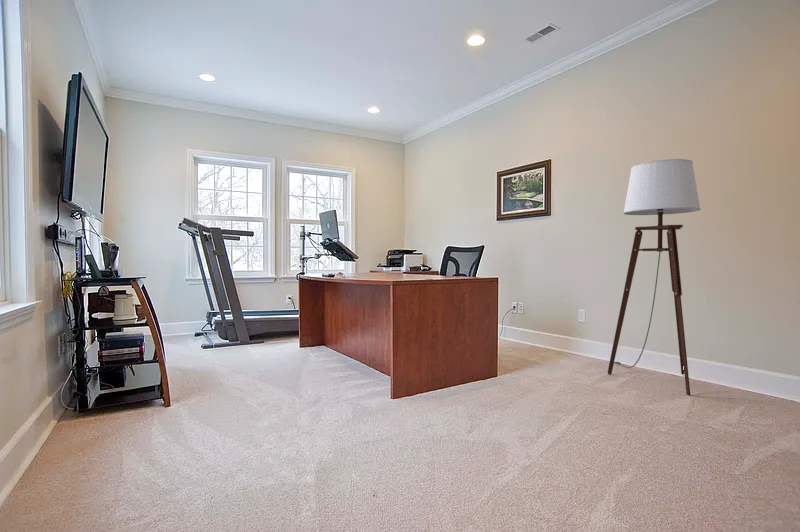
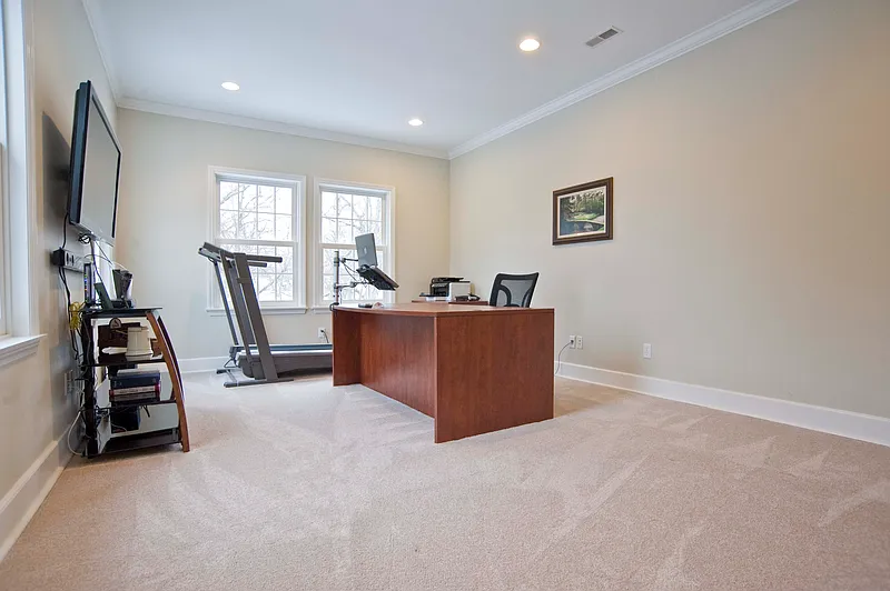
- floor lamp (656, 276)
